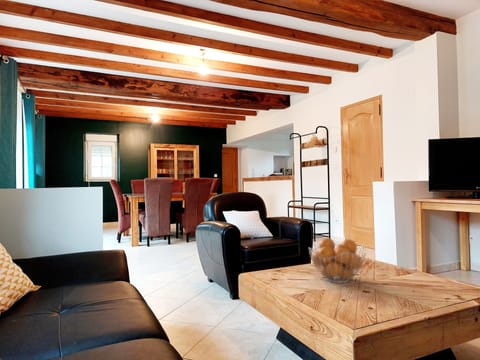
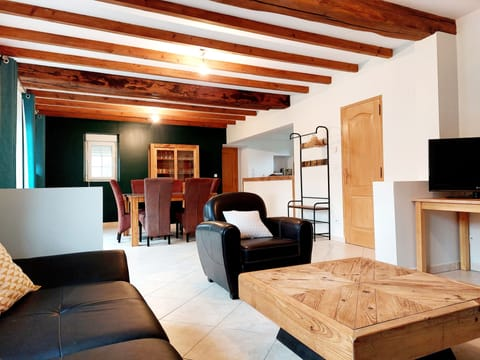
- fruit basket (336, 259)
